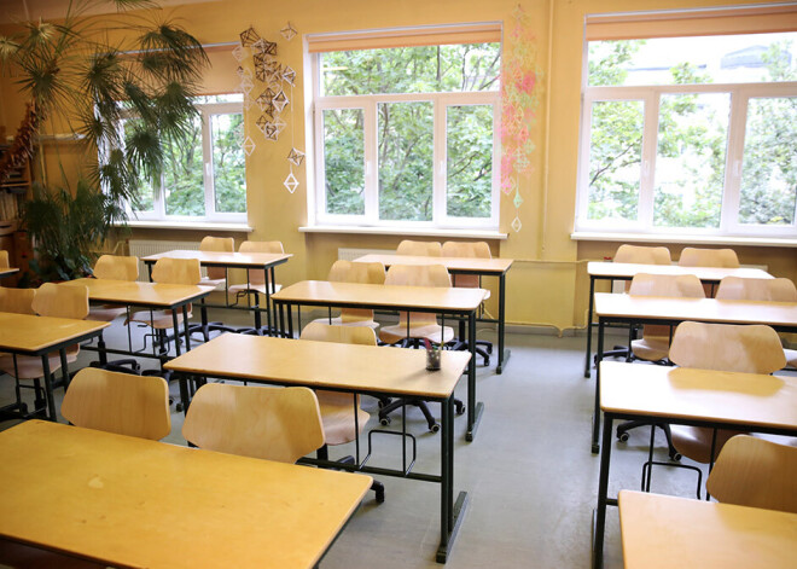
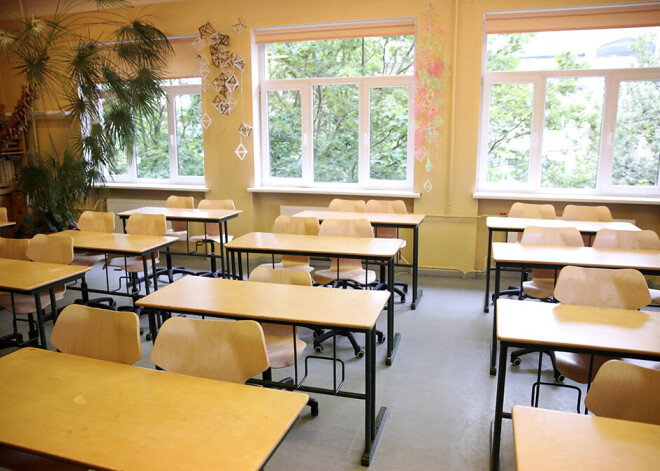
- pen holder (432, 353)
